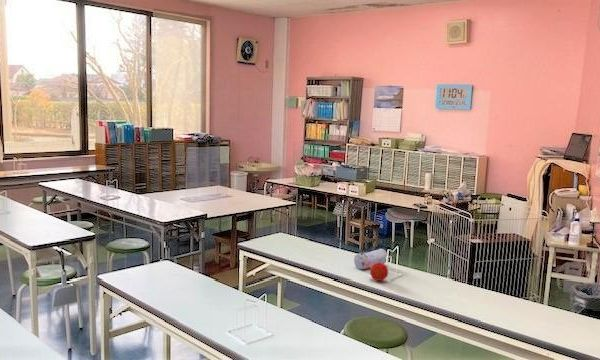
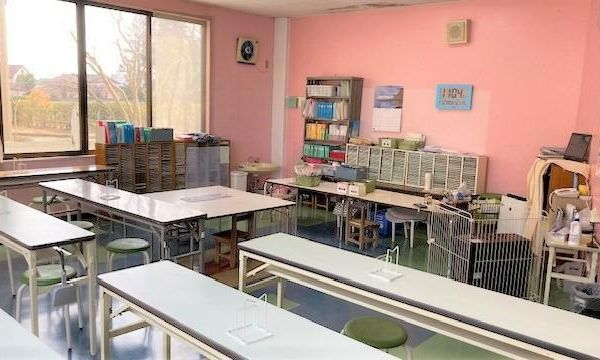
- fruit (379, 271)
- pencil case (370, 258)
